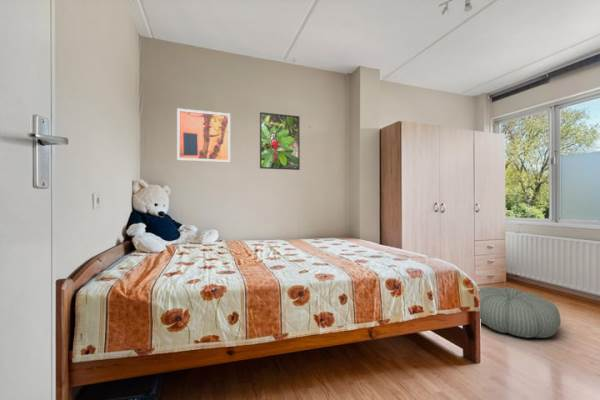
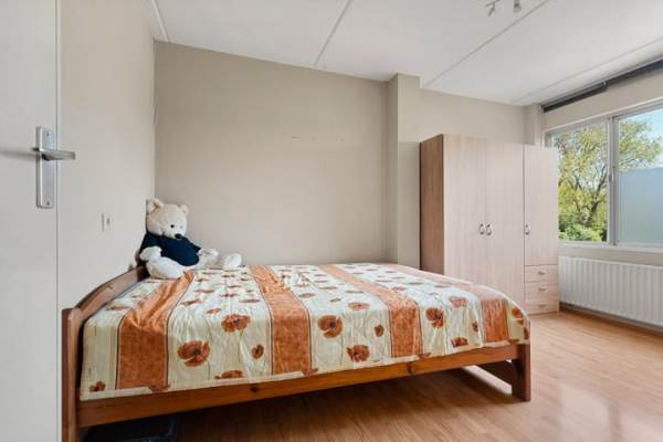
- pouf (511, 309)
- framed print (280, 141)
- wall art (204, 136)
